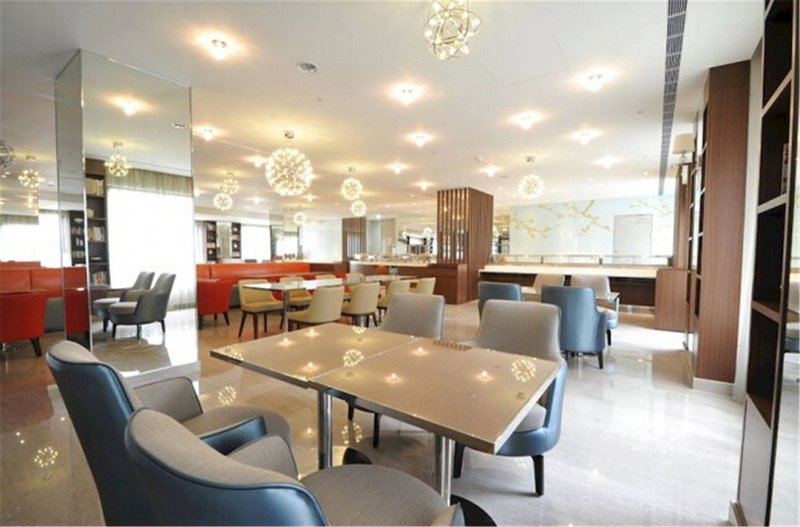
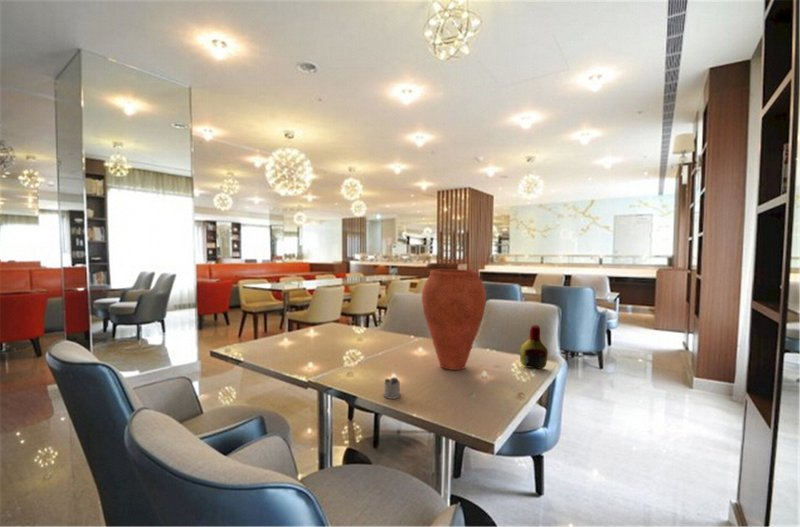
+ vase (453, 318)
+ tea glass holder (391, 383)
+ bottle (534, 346)
